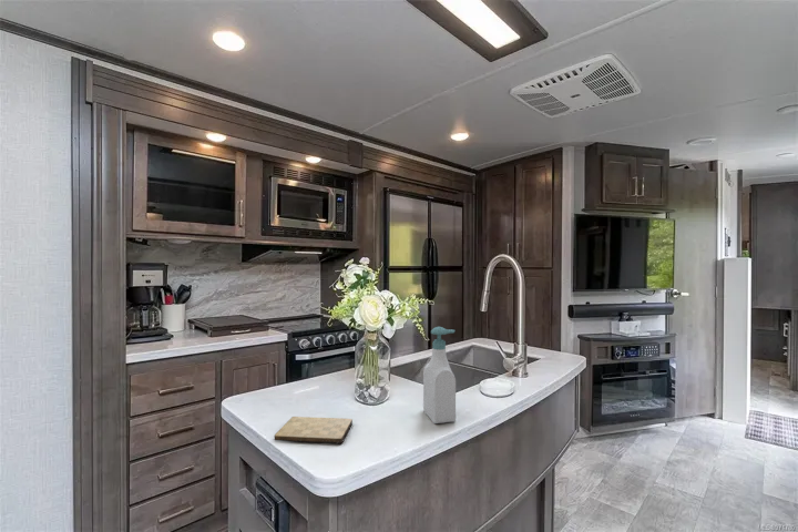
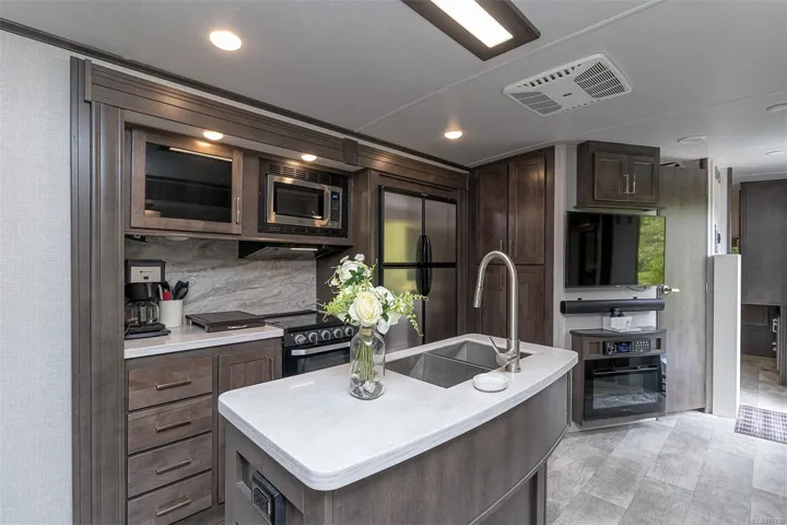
- cutting board (315, 428)
- soap bottle (441, 370)
